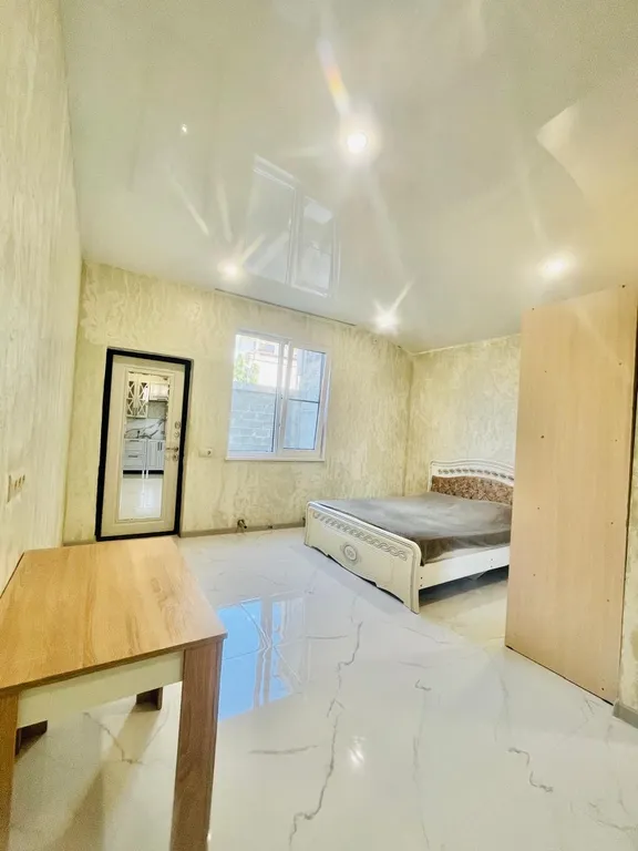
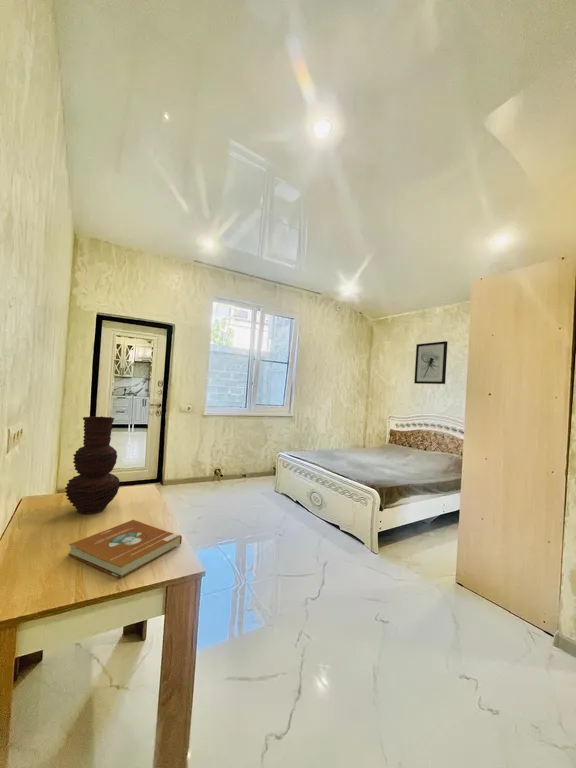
+ book (127, 544)
+ vase (95, 463)
+ wall art (430, 363)
